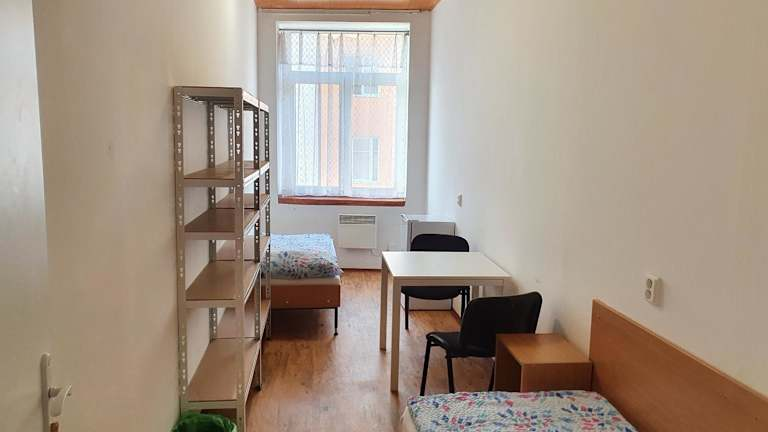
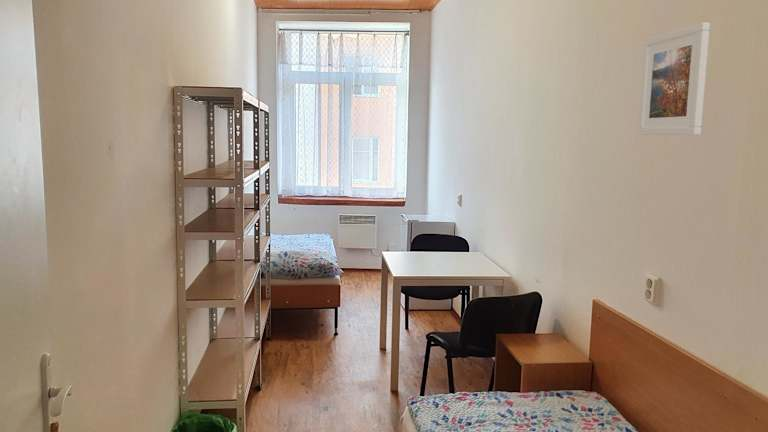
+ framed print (670, 83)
